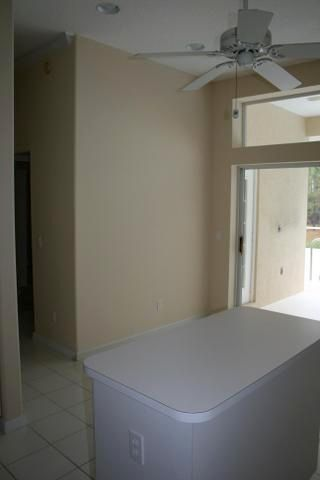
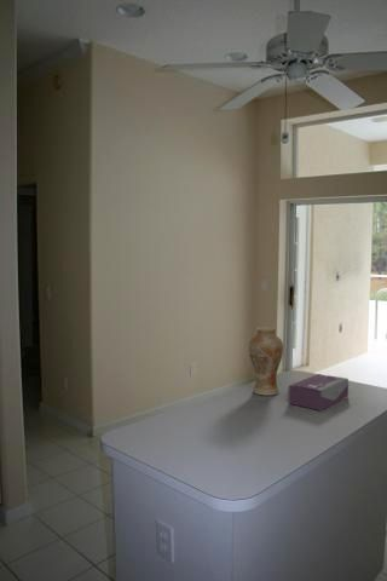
+ vase (265, 359)
+ tissue box (318, 390)
